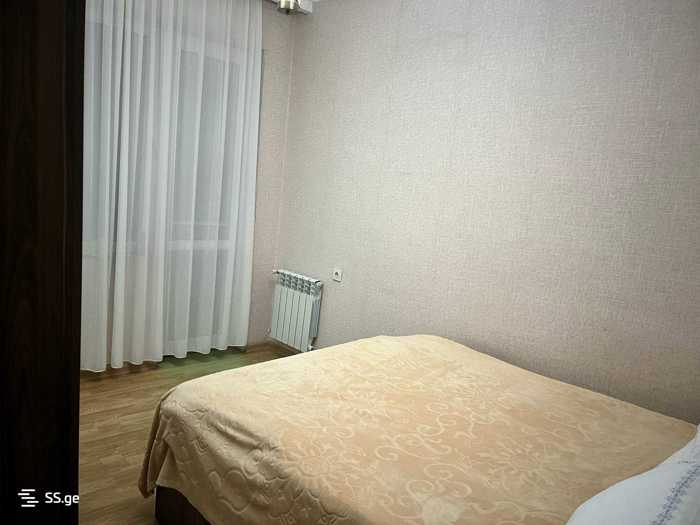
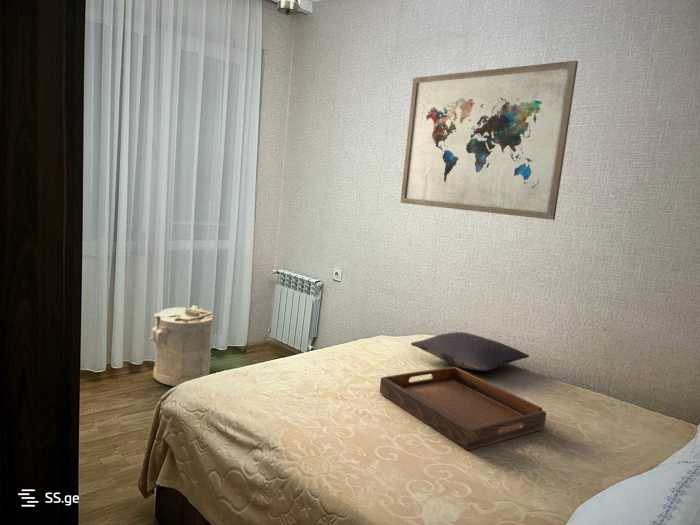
+ wall art (477, 141)
+ laundry hamper (180, 342)
+ pillow (469, 350)
+ serving tray (460, 401)
